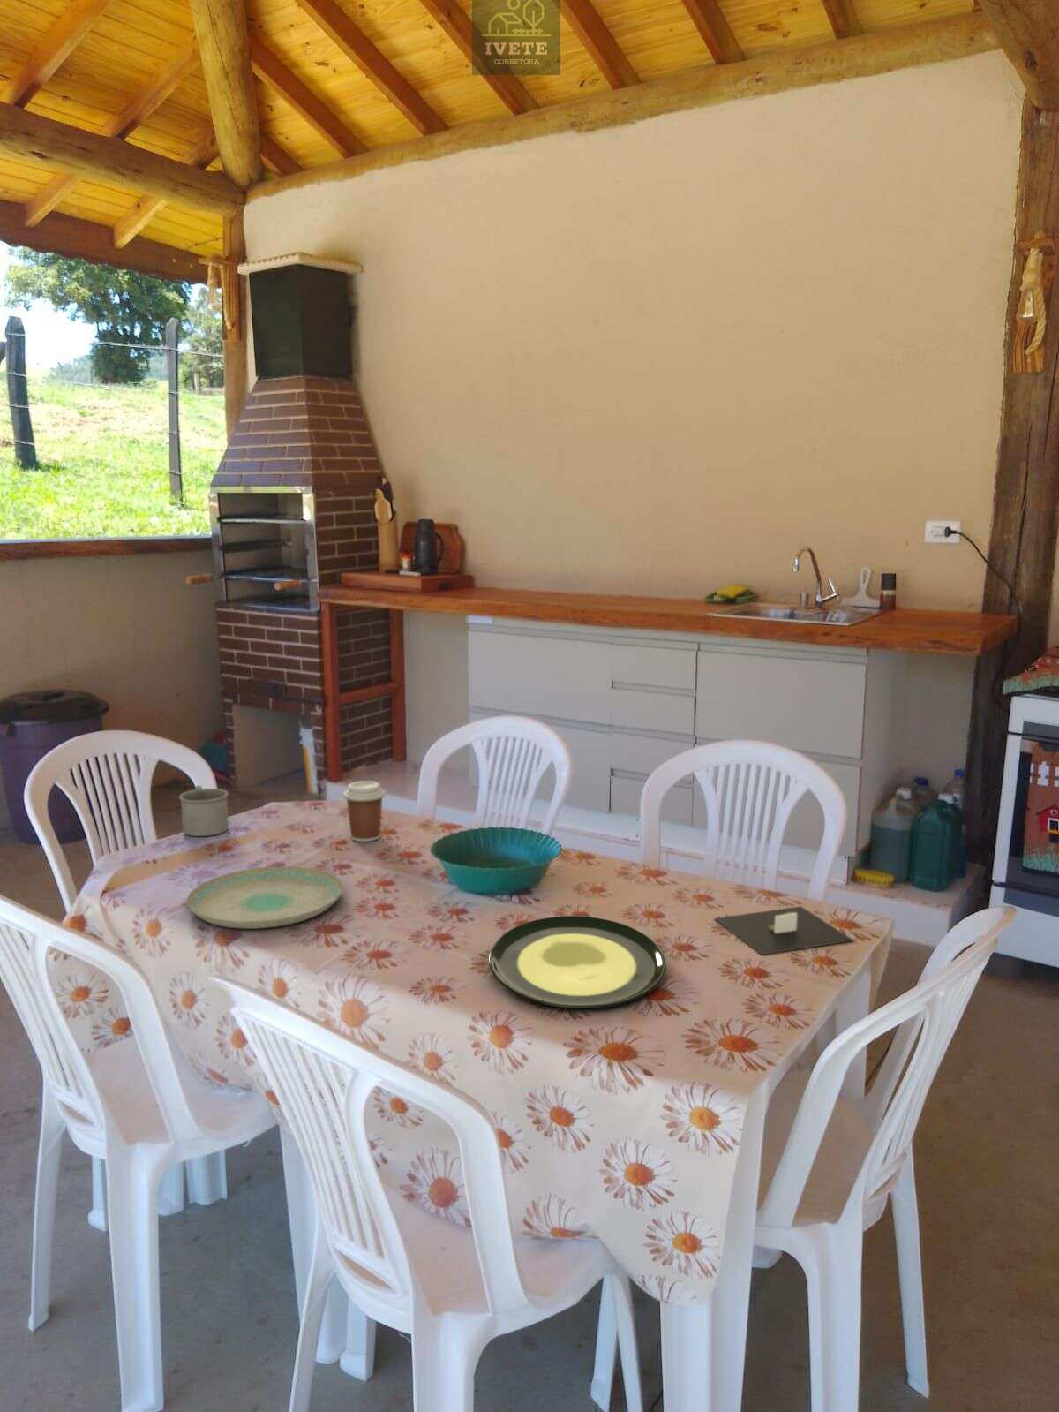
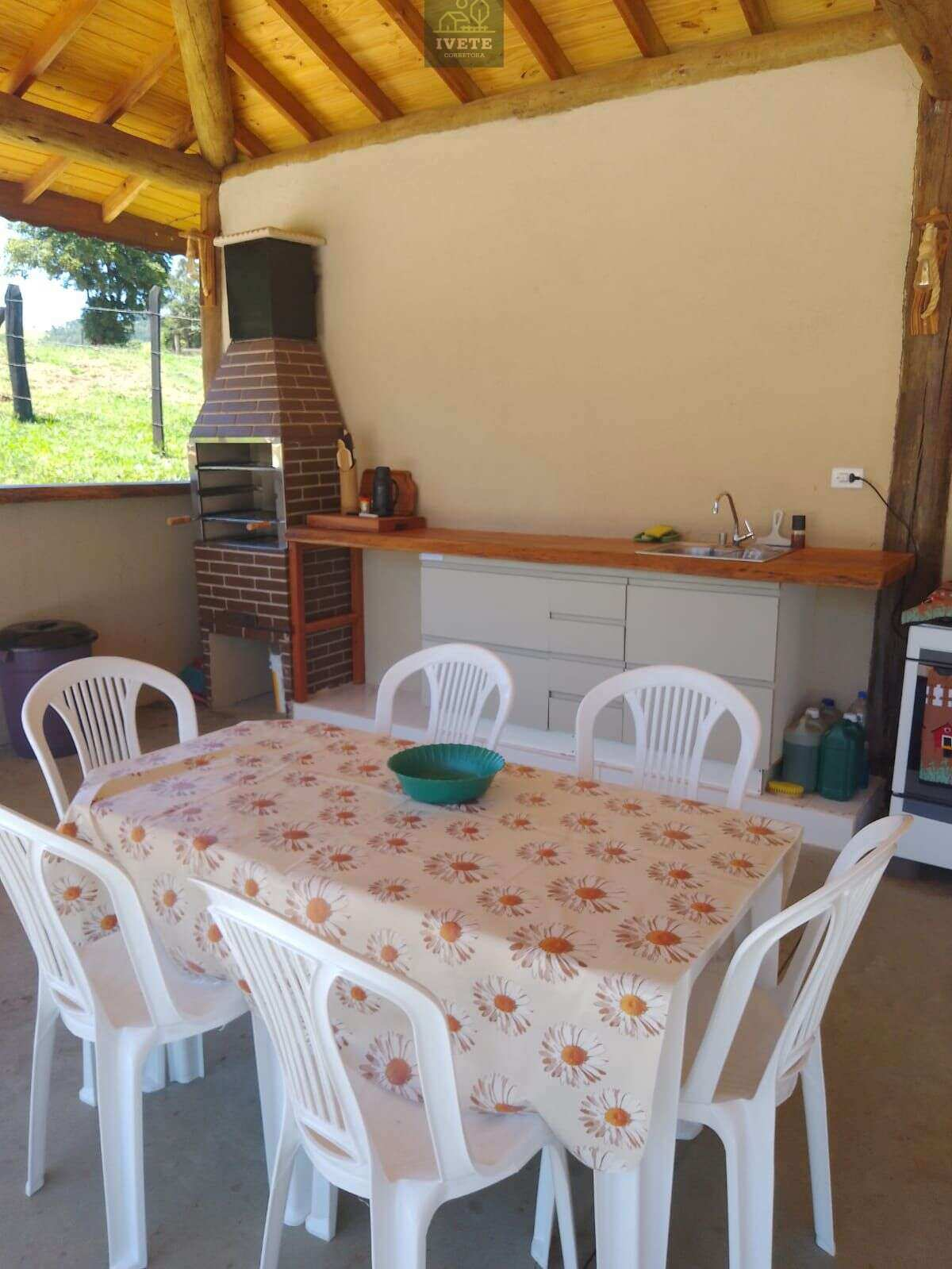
- napkin holder (782, 920)
- coffee cup (365, 811)
- plate (267, 897)
- mug (202, 811)
- plate (576, 960)
